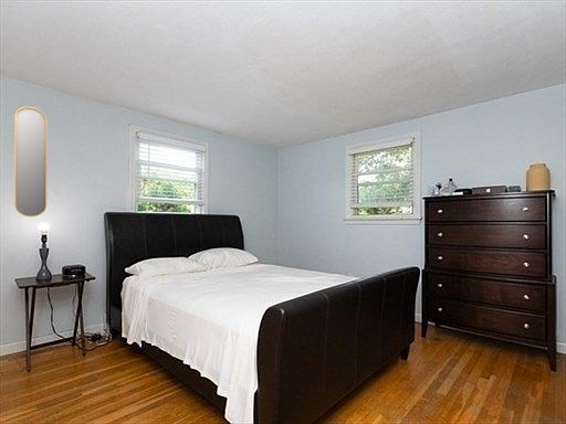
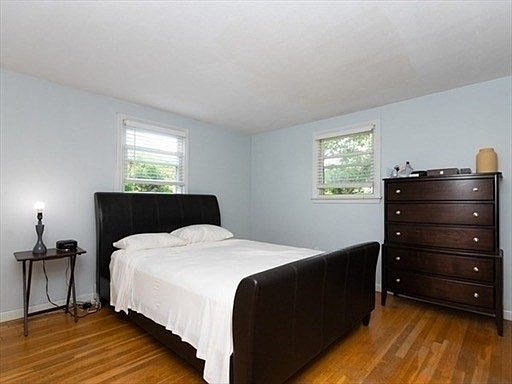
- home mirror (31, 161)
